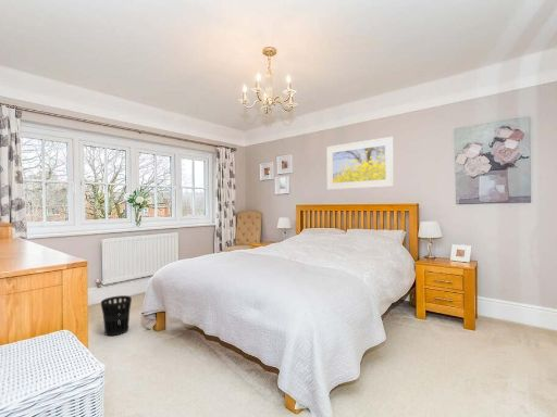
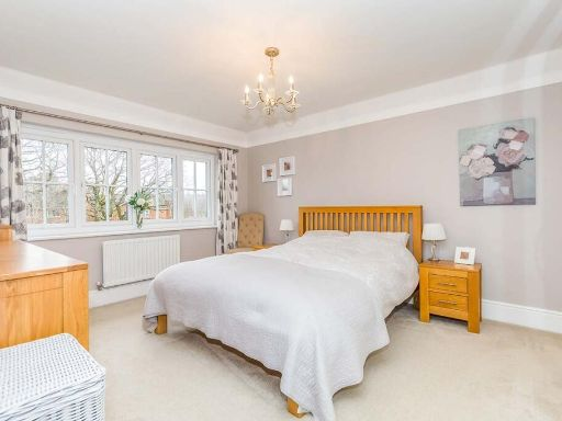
- wastebasket (116, 315)
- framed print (357, 165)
